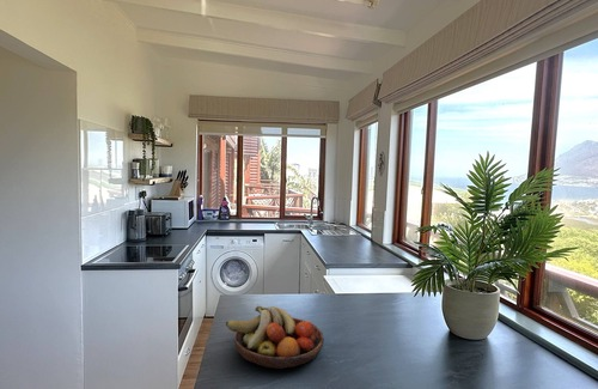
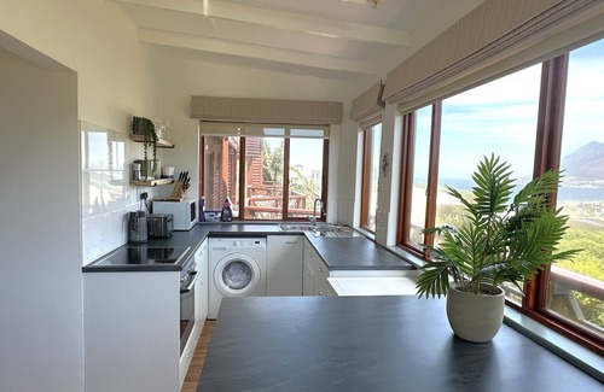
- fruit bowl (279, 330)
